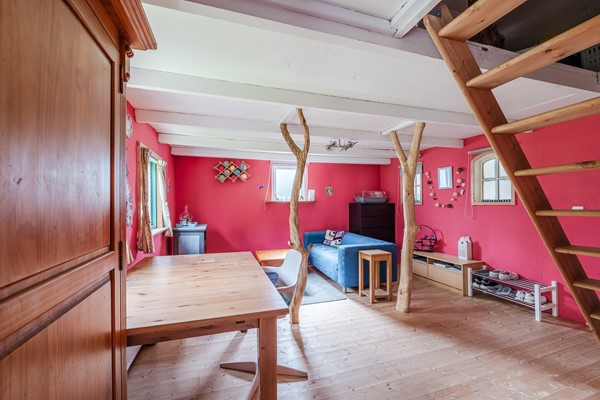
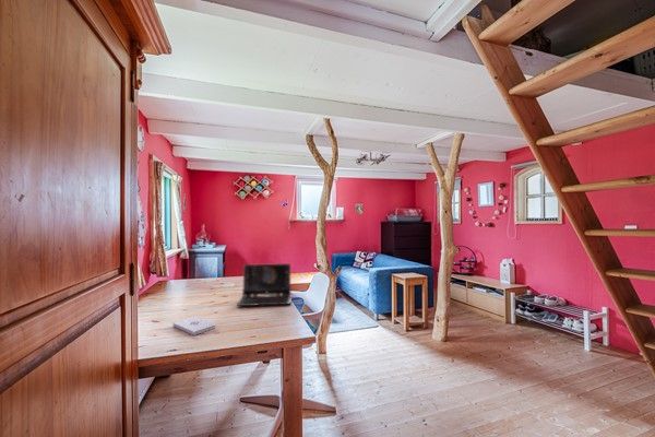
+ notepad (194, 324)
+ laptop computer (265, 283)
